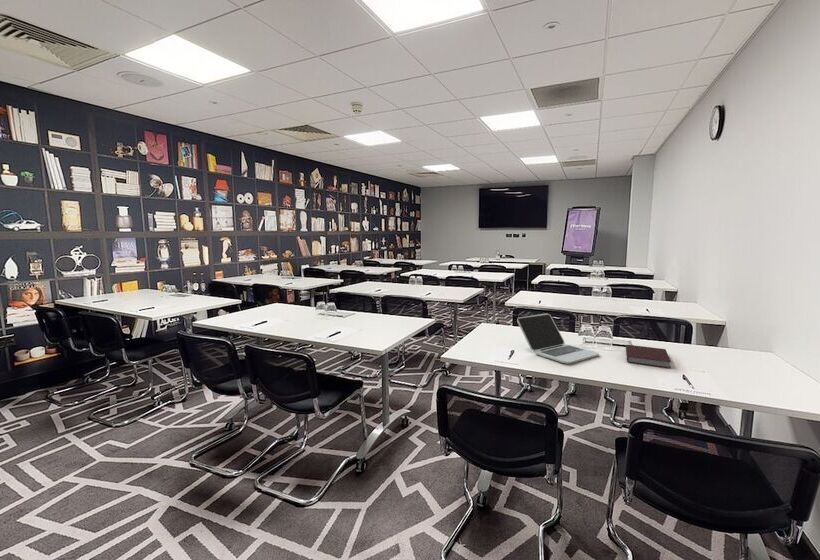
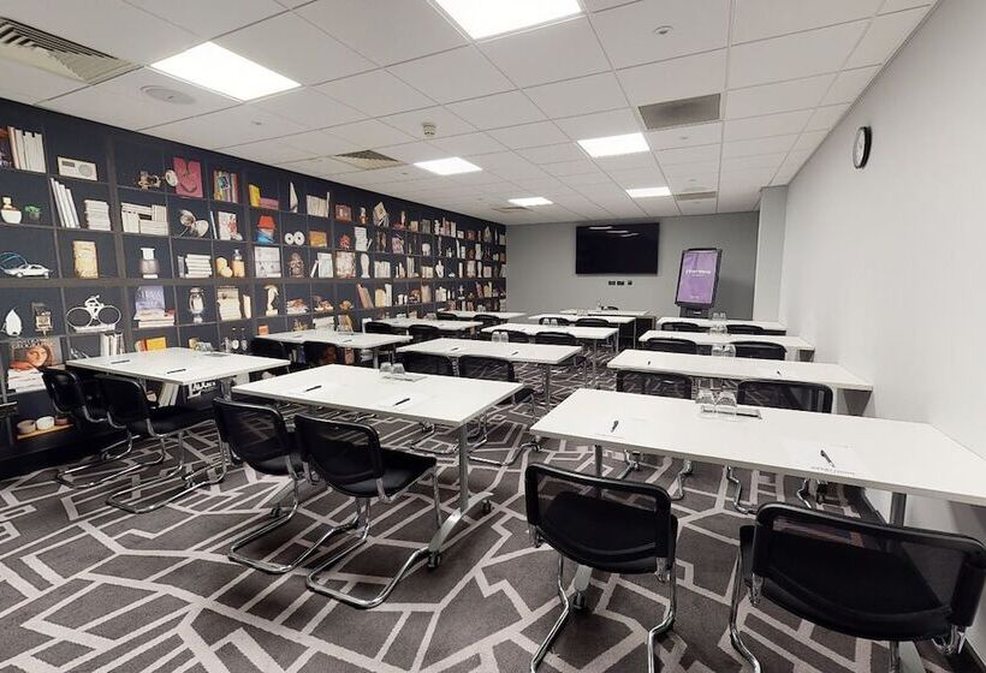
- notebook (646, 355)
- laptop (557, 336)
